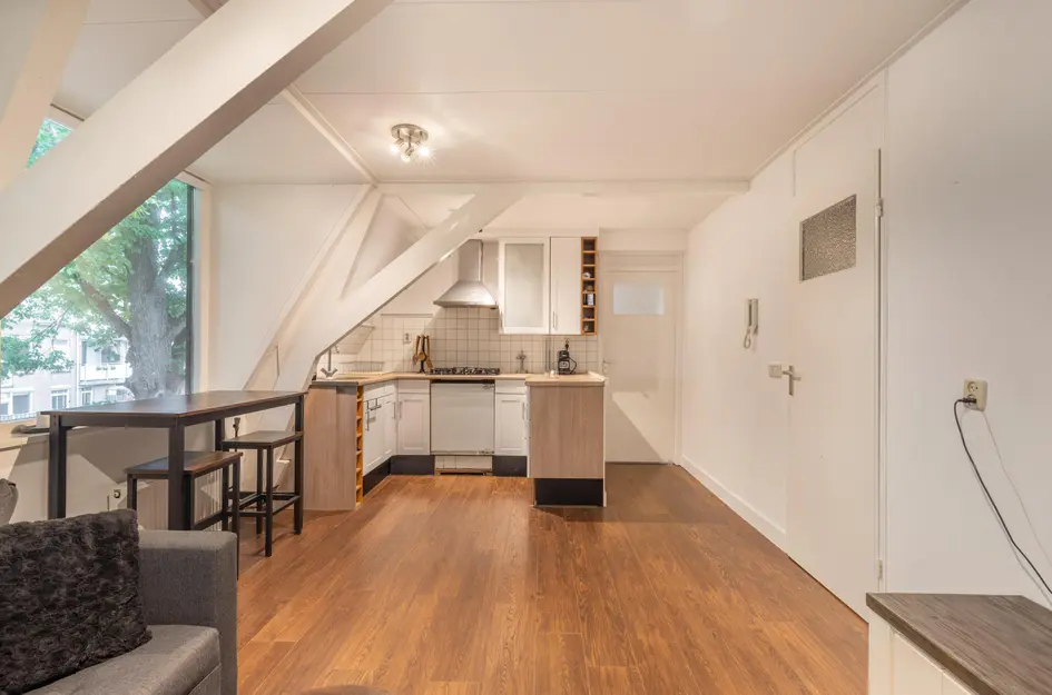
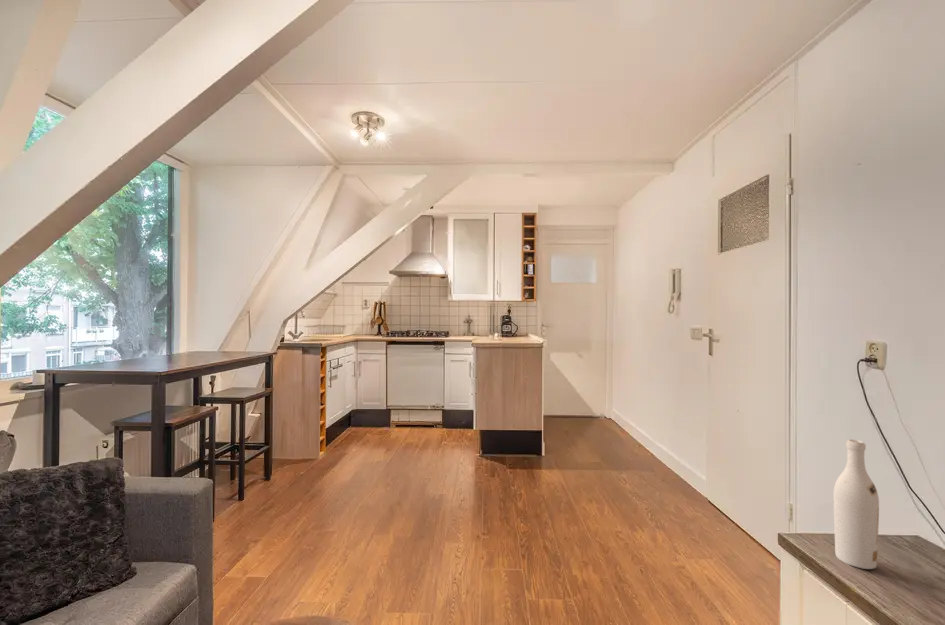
+ wine bottle (855, 500)
